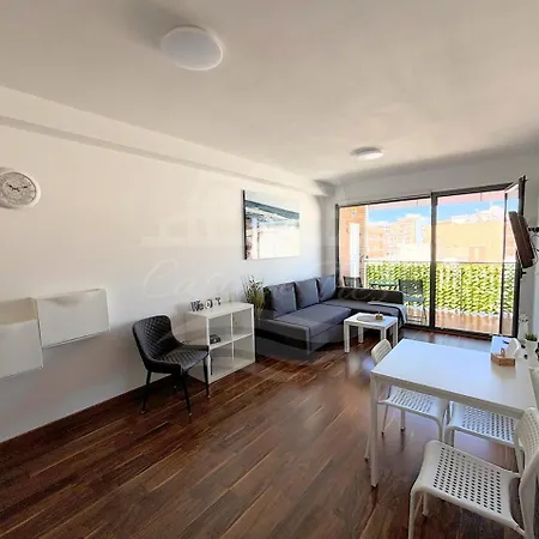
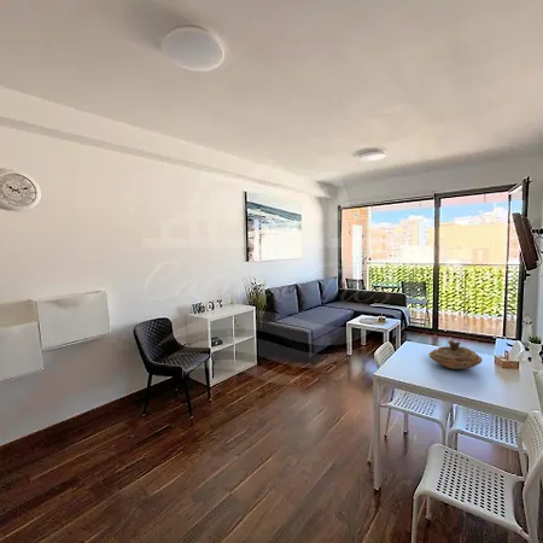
+ decorative bowl (454, 354)
